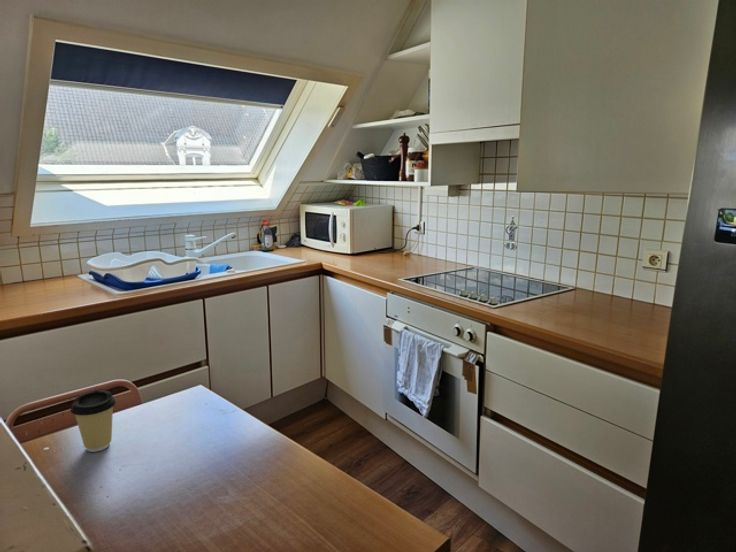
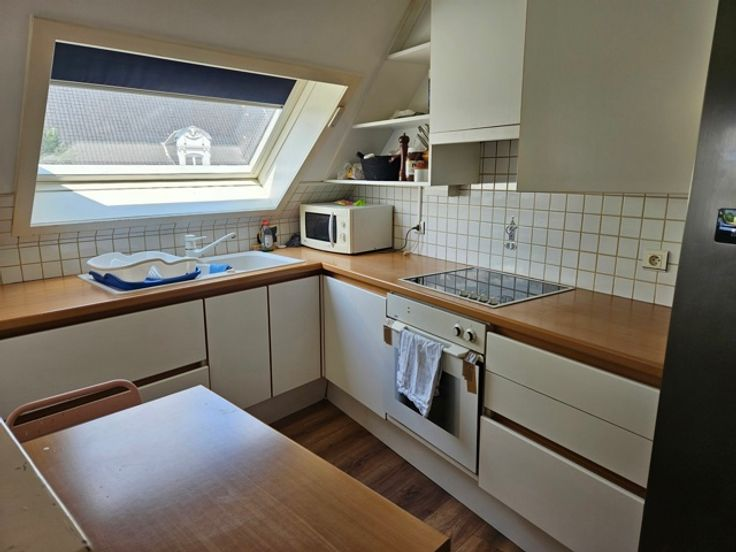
- coffee cup (95, 421)
